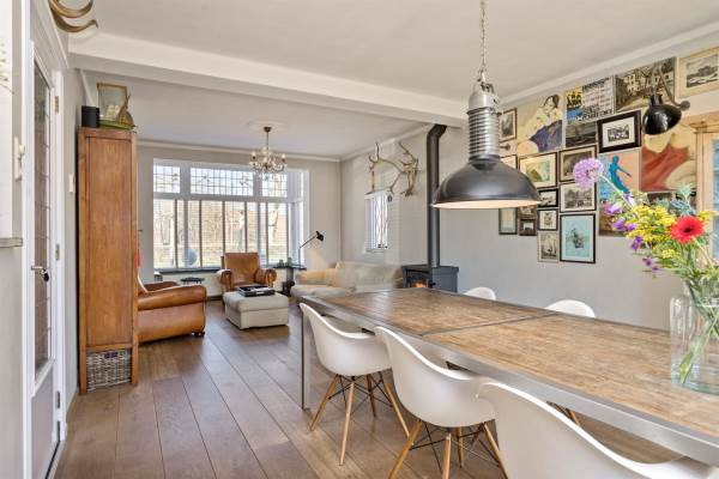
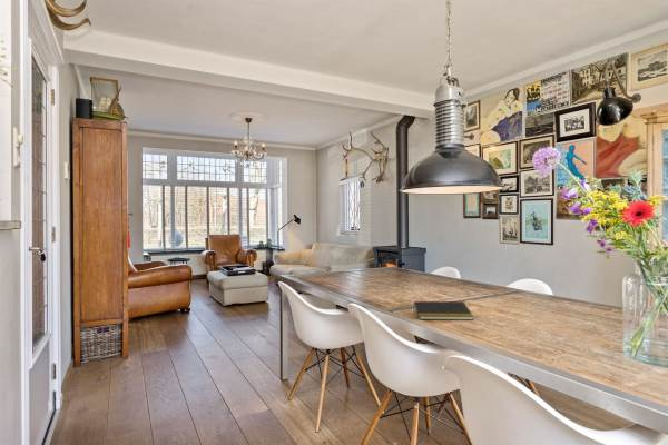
+ notepad (442, 309)
